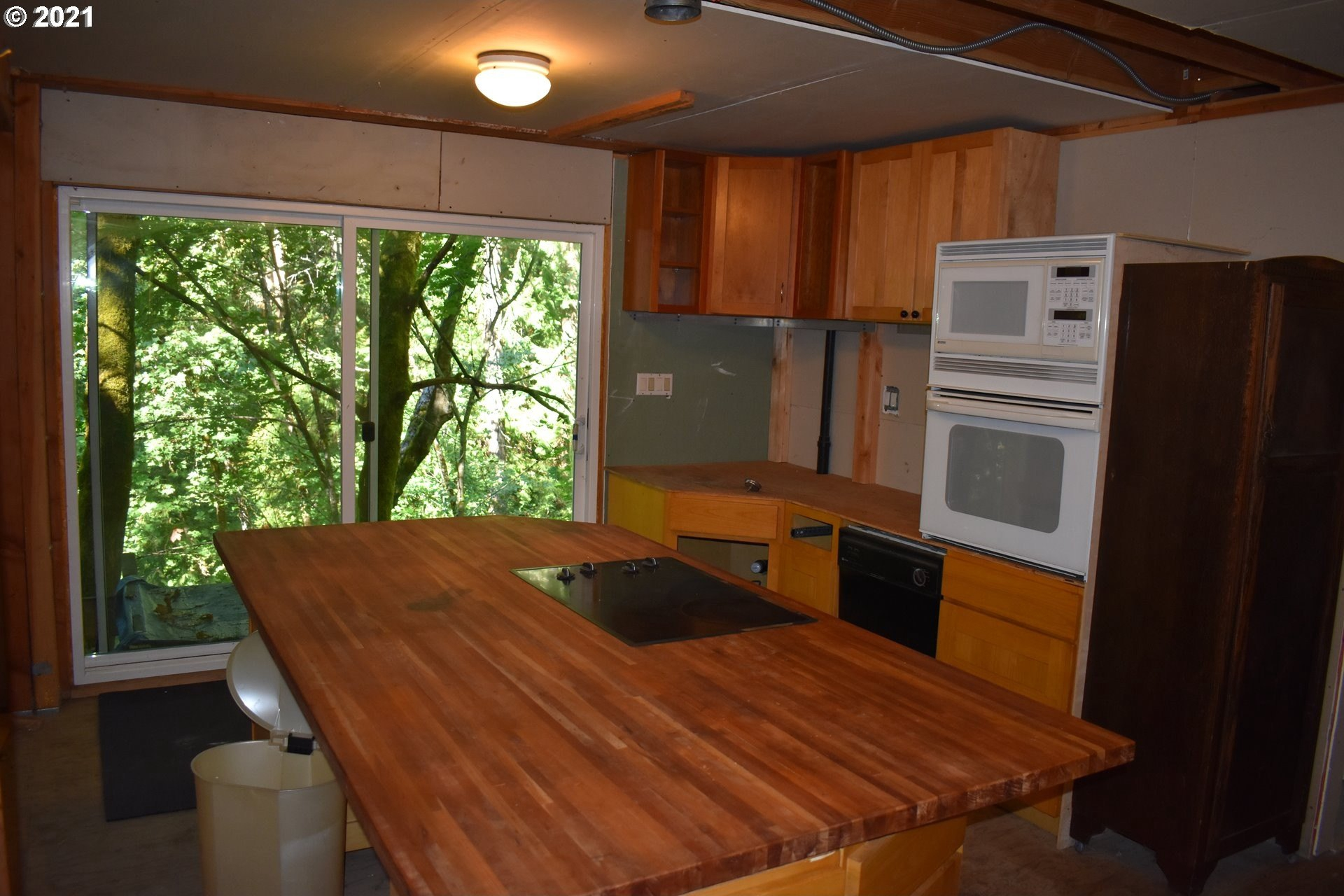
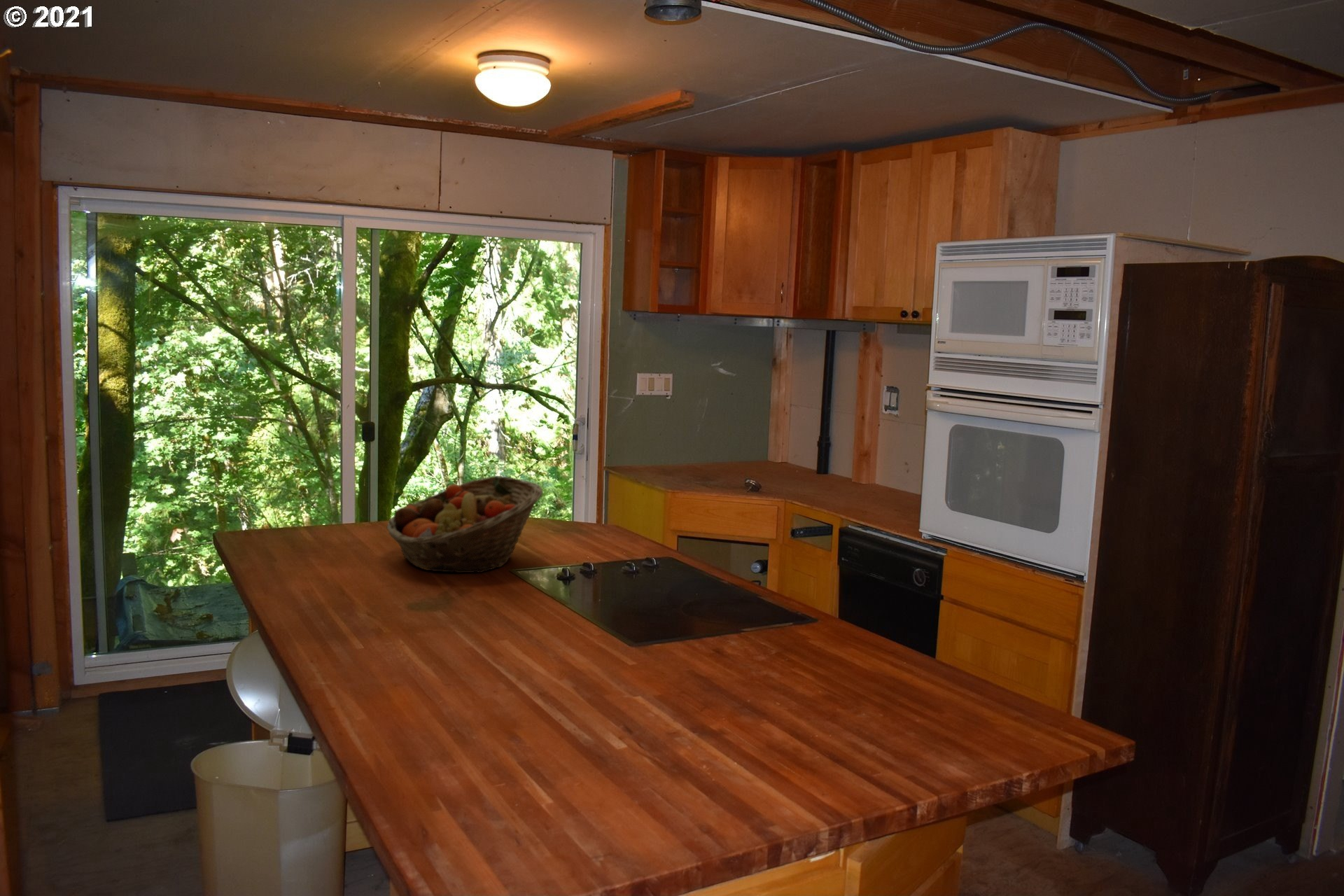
+ fruit basket (465, 521)
